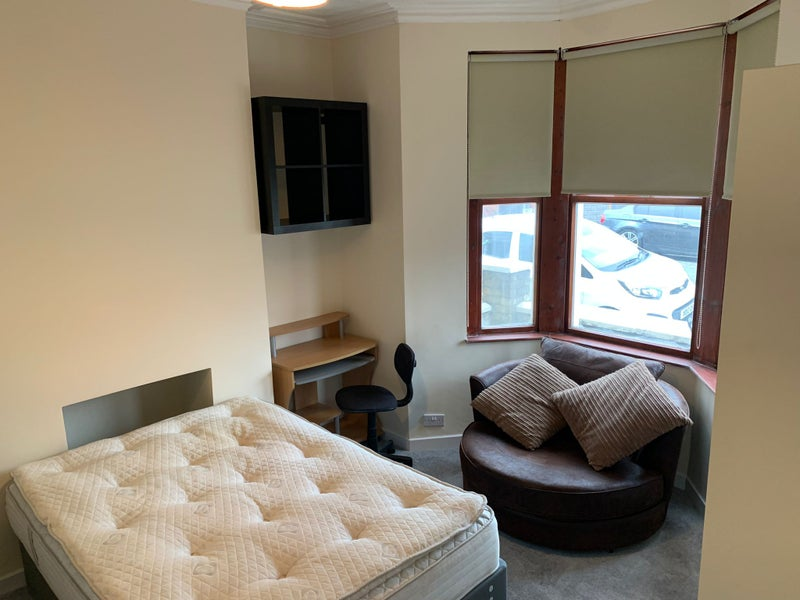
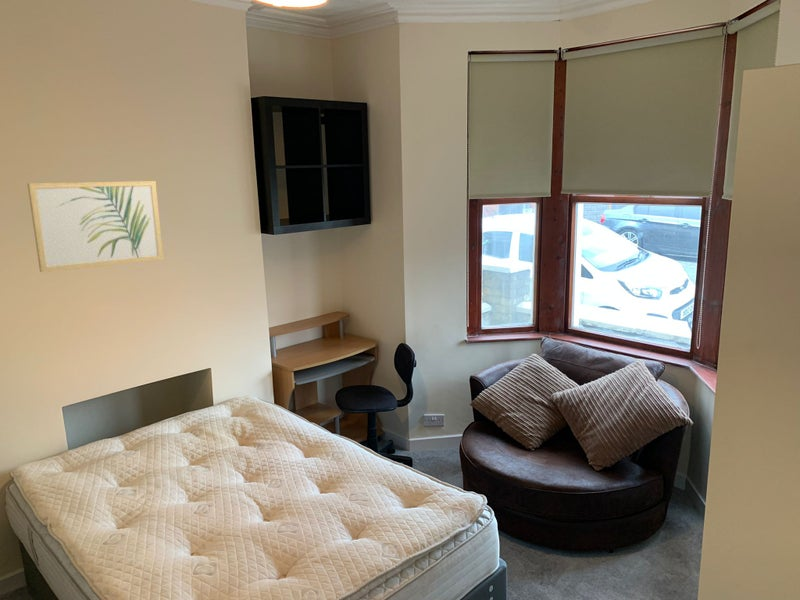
+ wall art (100, 224)
